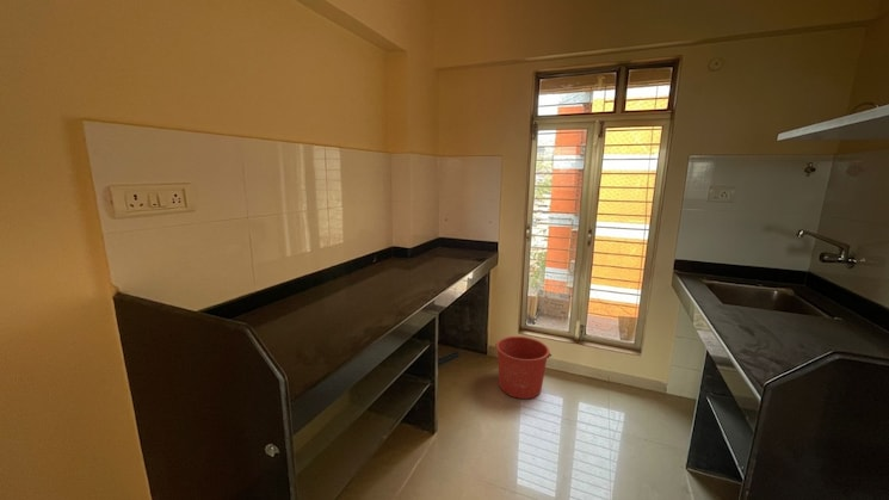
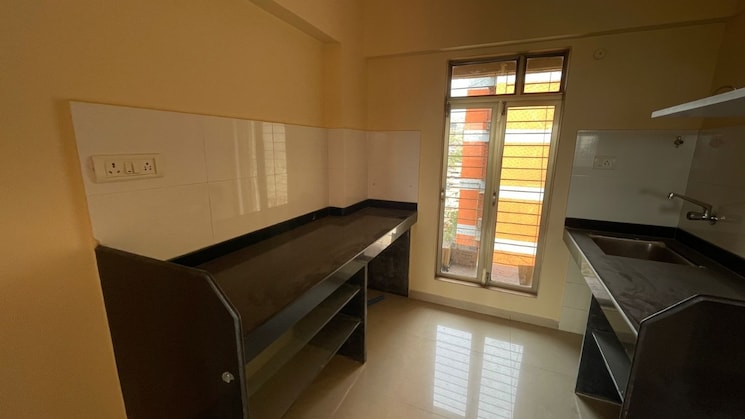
- bucket (520, 366)
